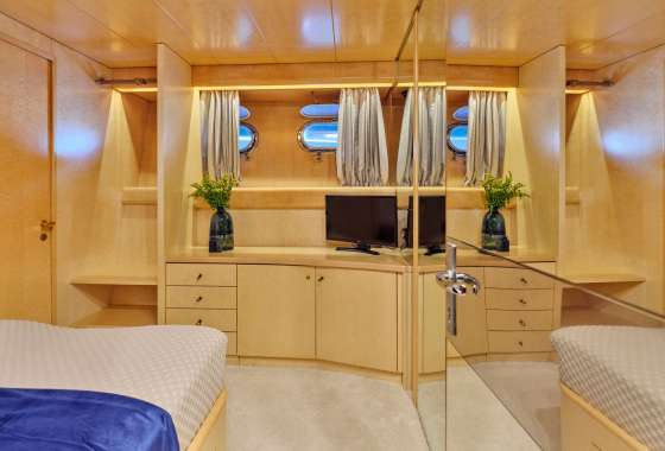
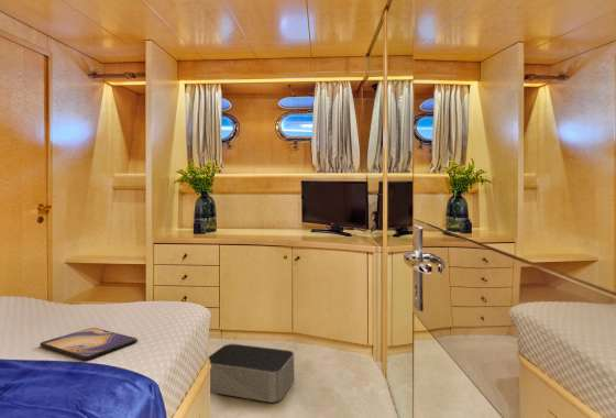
+ storage bin (250, 370)
+ tablet (89, 342)
